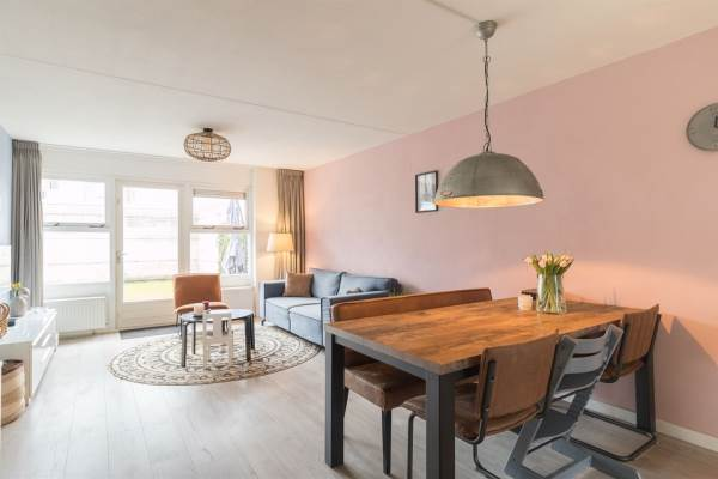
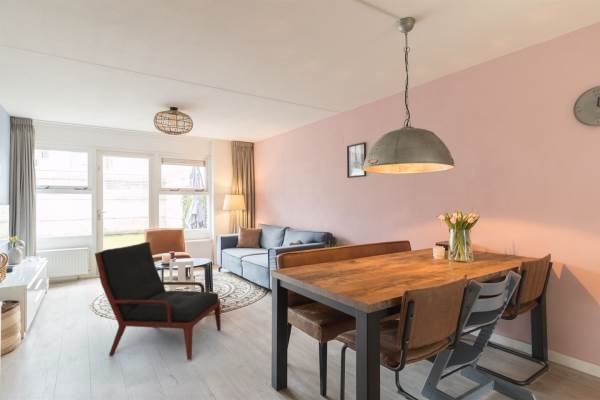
+ armchair (163, 293)
